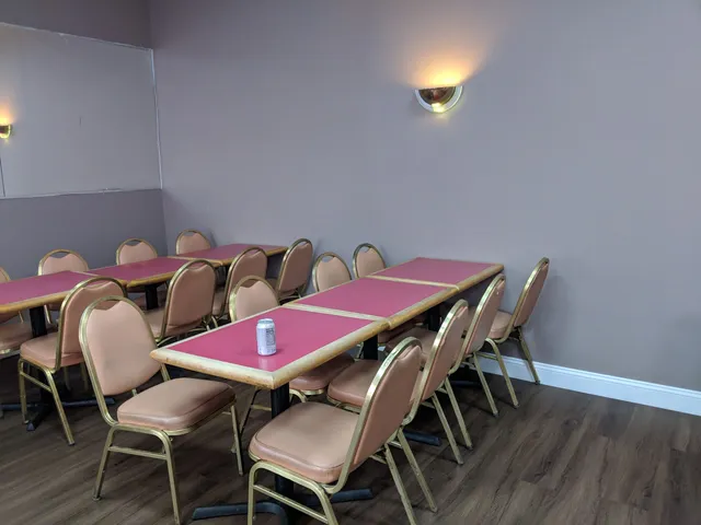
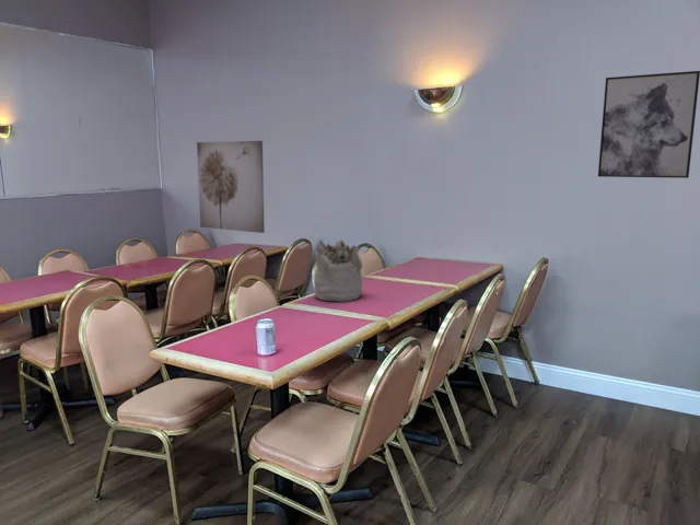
+ wall art (645, 126)
+ mineral sample (339, 268)
+ wall art (230, 186)
